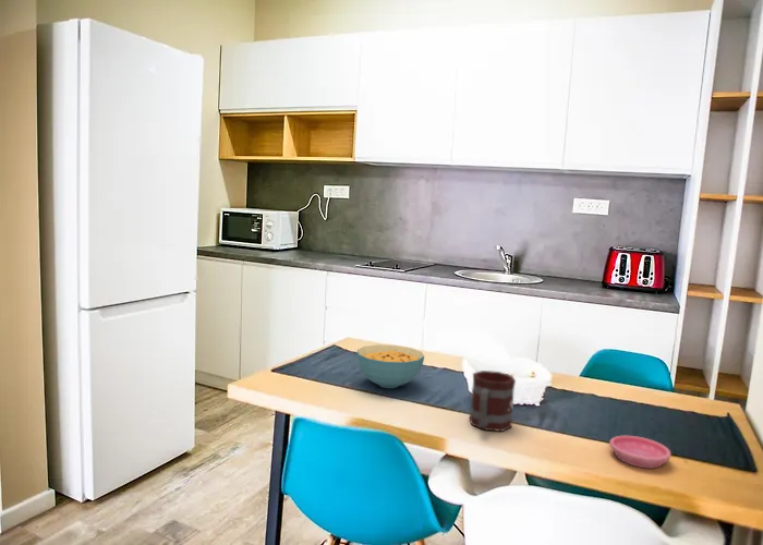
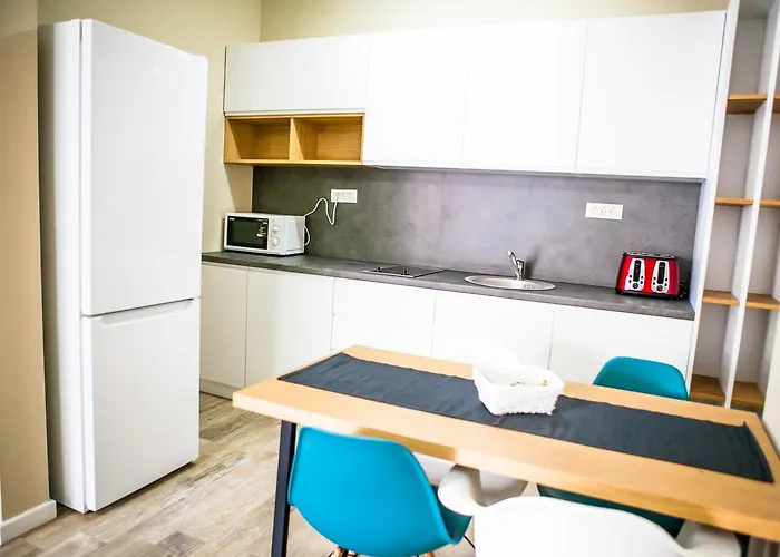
- cereal bowl (389, 368)
- saucer (639, 452)
- mug (489, 402)
